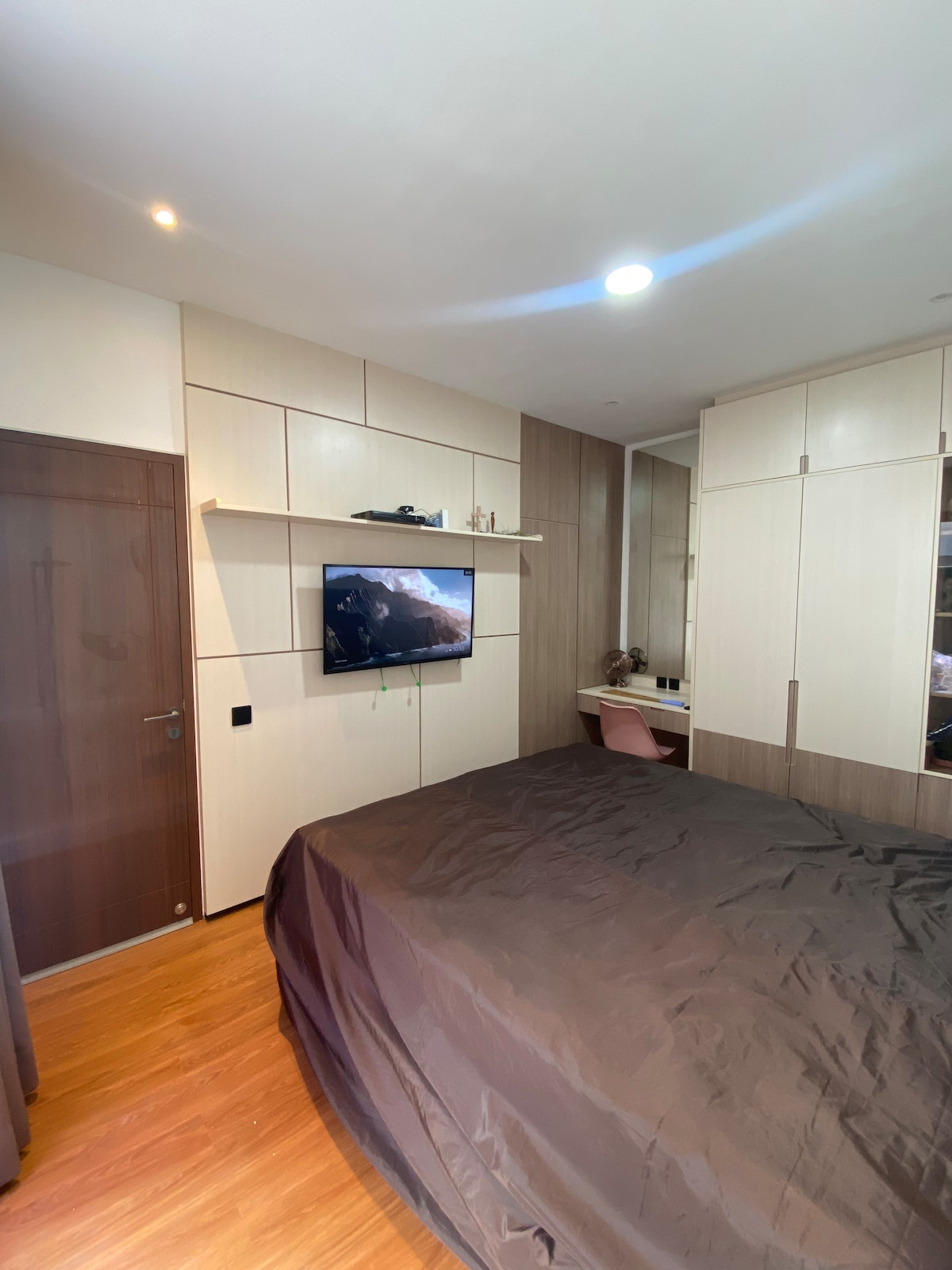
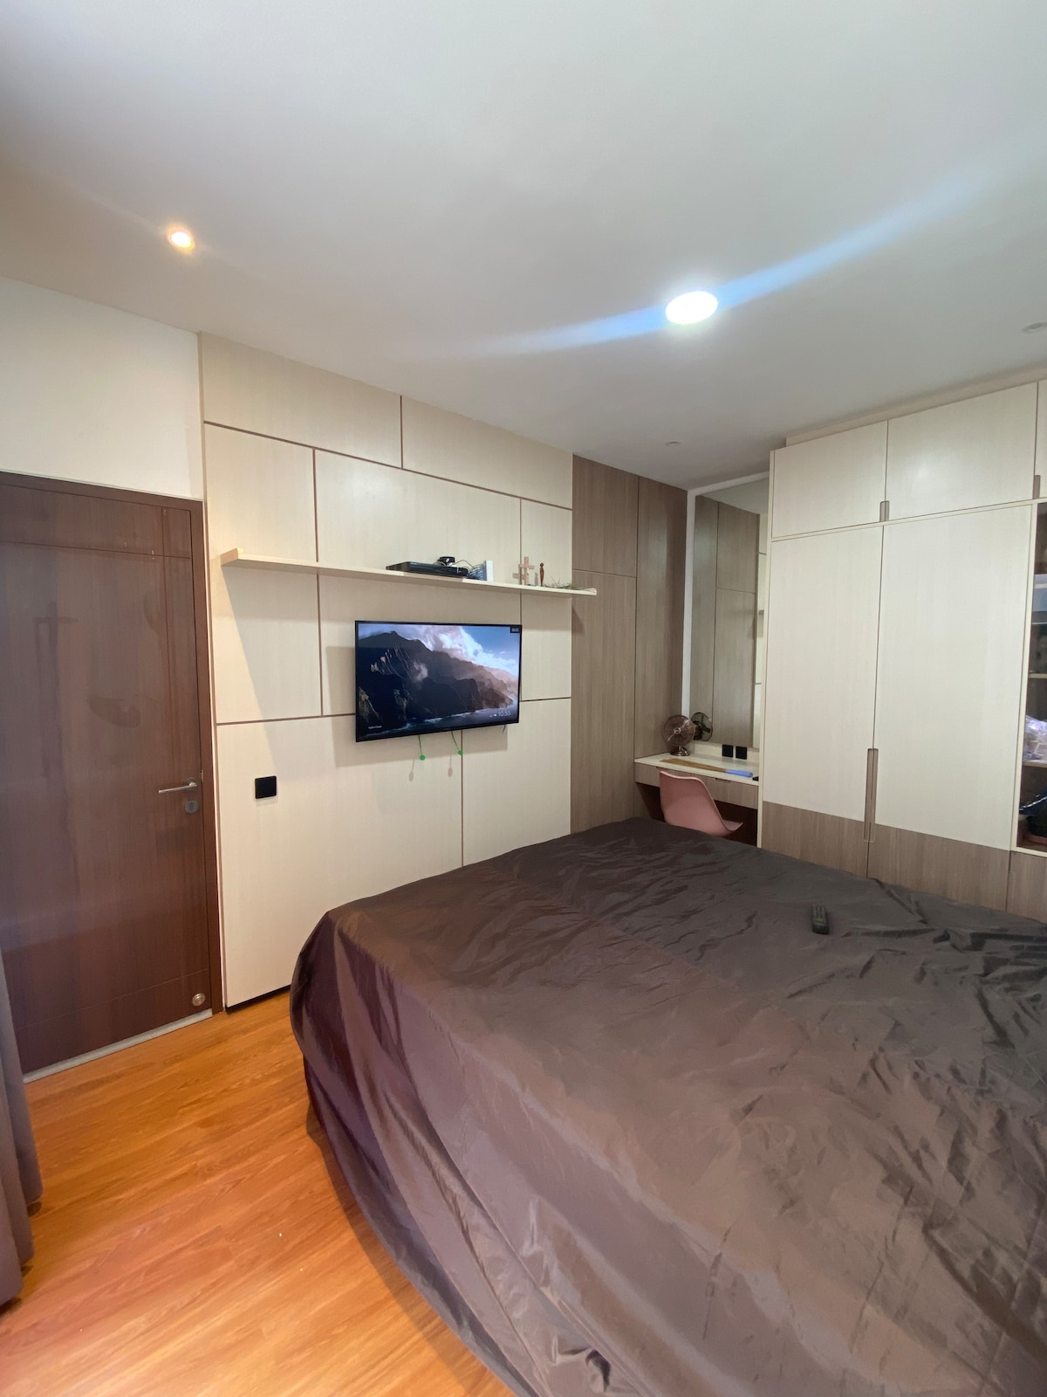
+ remote control (818, 916)
